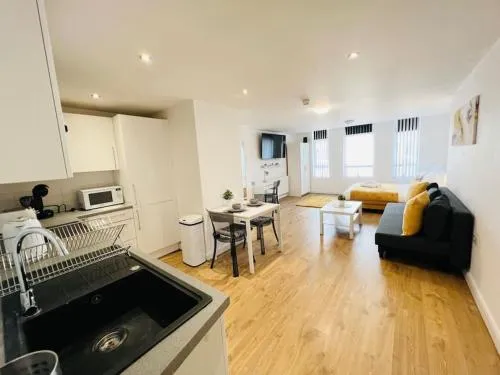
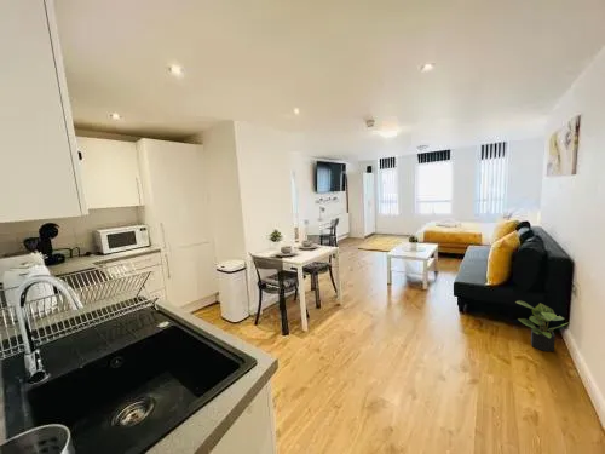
+ potted plant (538, 323)
